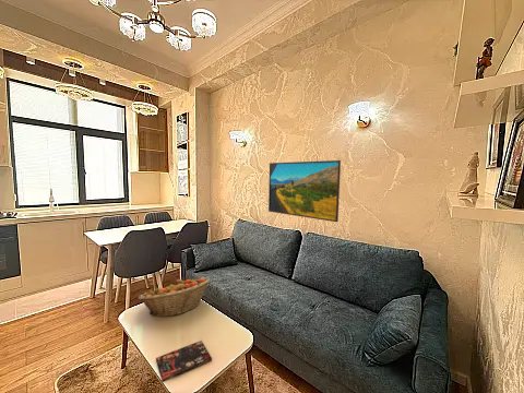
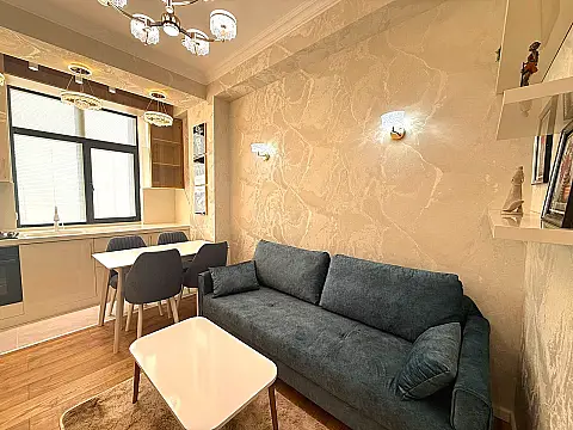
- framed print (299, 189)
- book (183, 359)
- fruit basket (176, 293)
